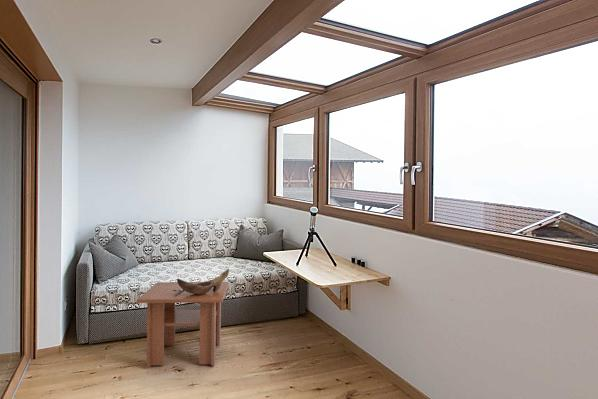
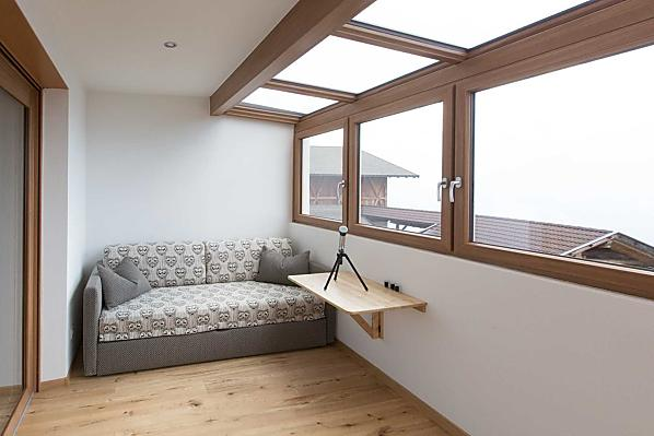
- decorative bowl (199, 283)
- coffee table (186, 322)
